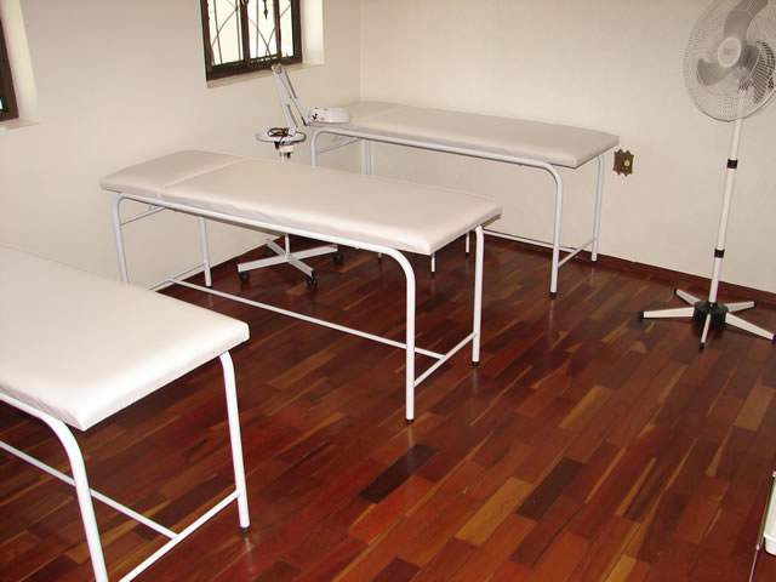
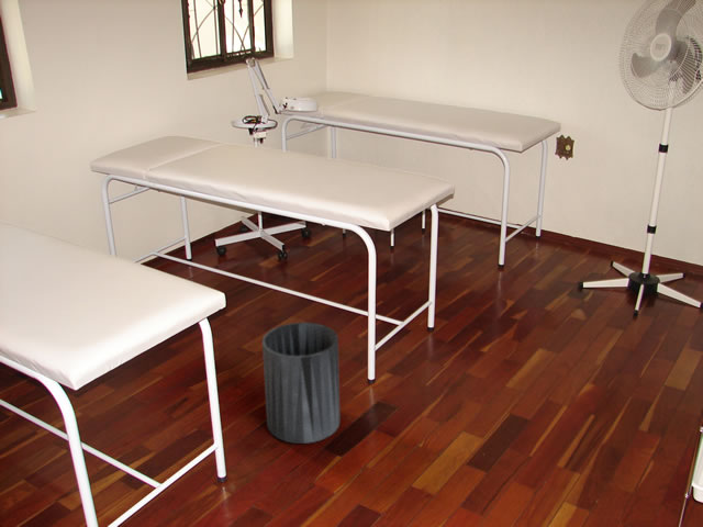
+ trash can (302, 381)
